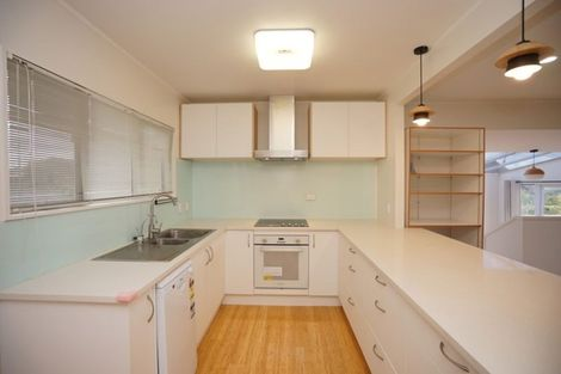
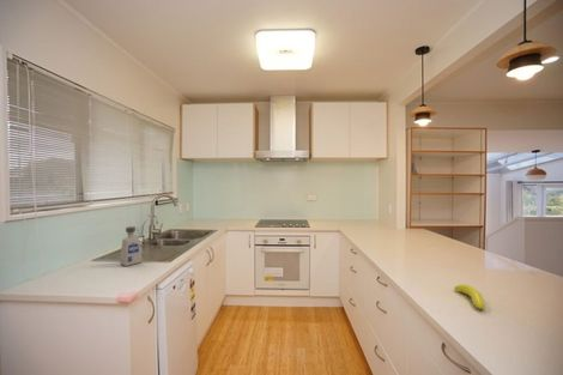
+ banana (468, 295)
+ soap dispenser (131, 244)
